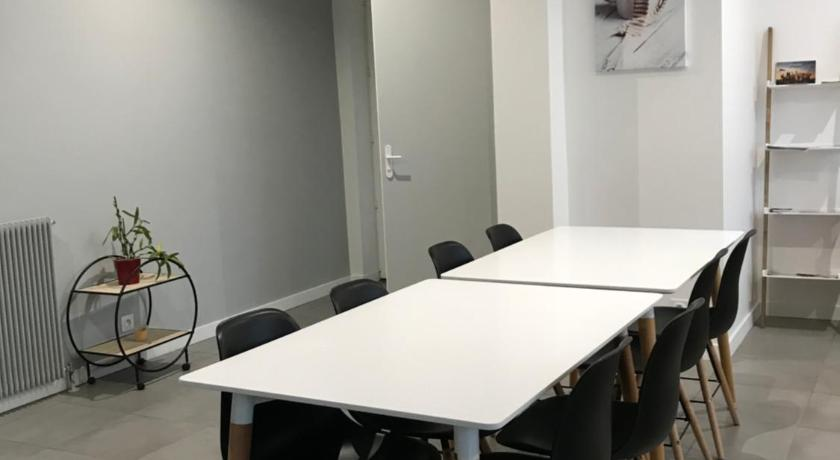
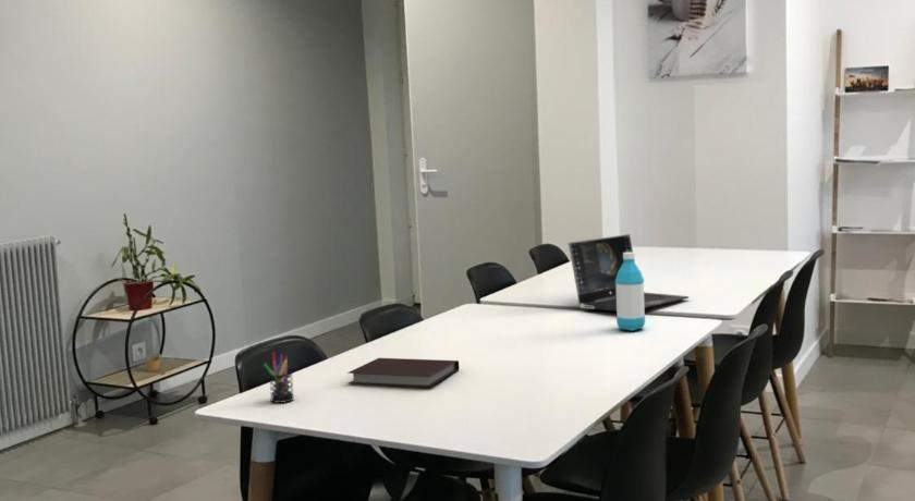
+ notebook (404, 371)
+ pen holder (278, 377)
+ water bottle (630, 291)
+ laptop computer (620, 268)
